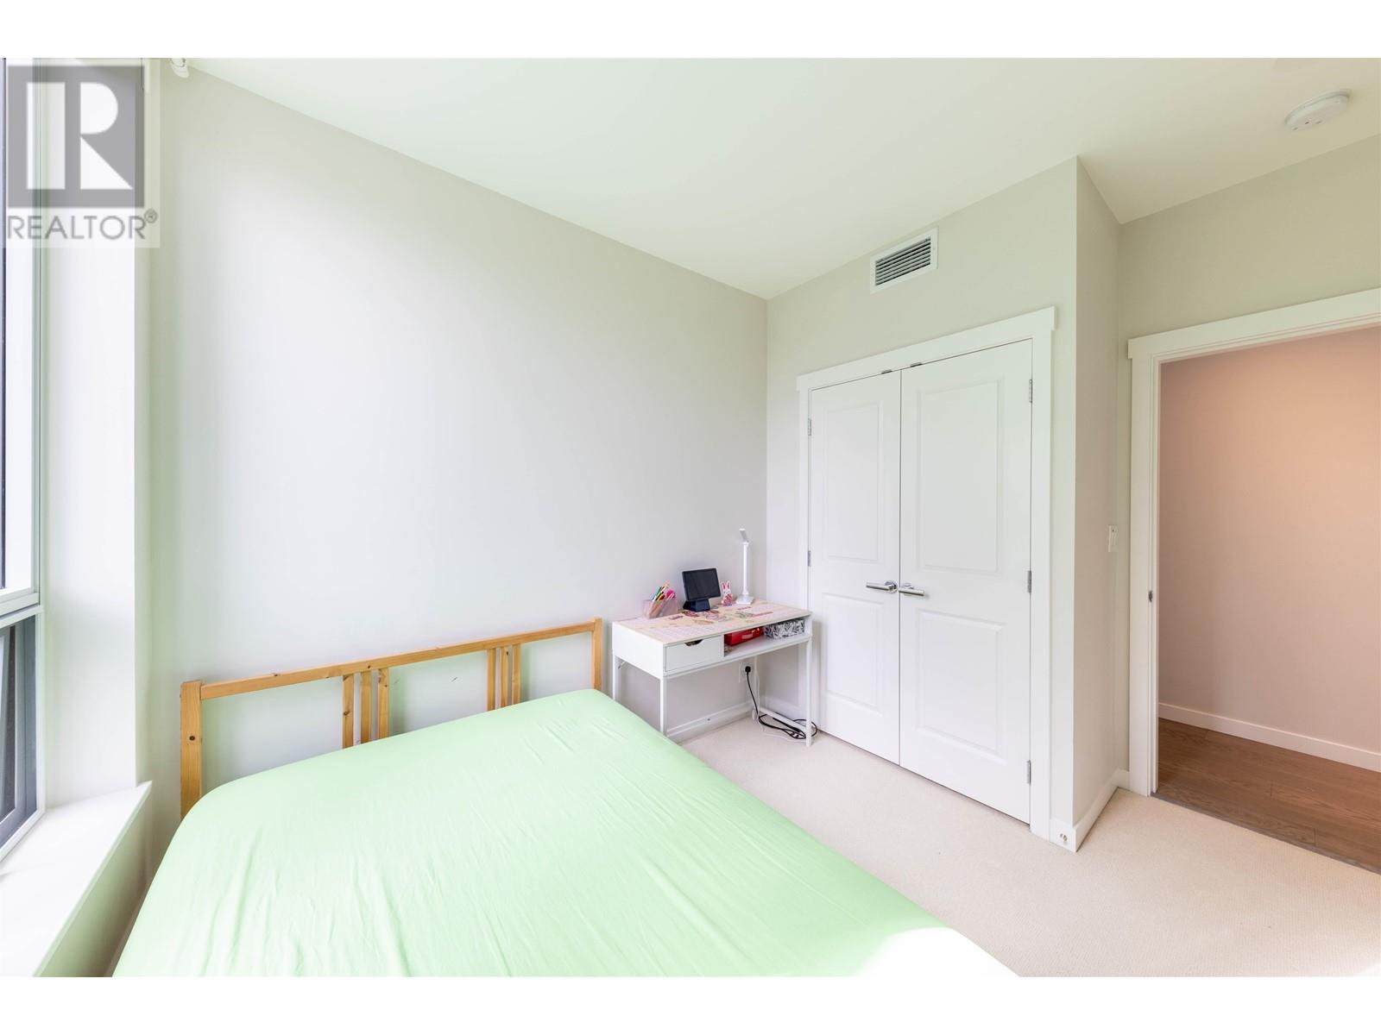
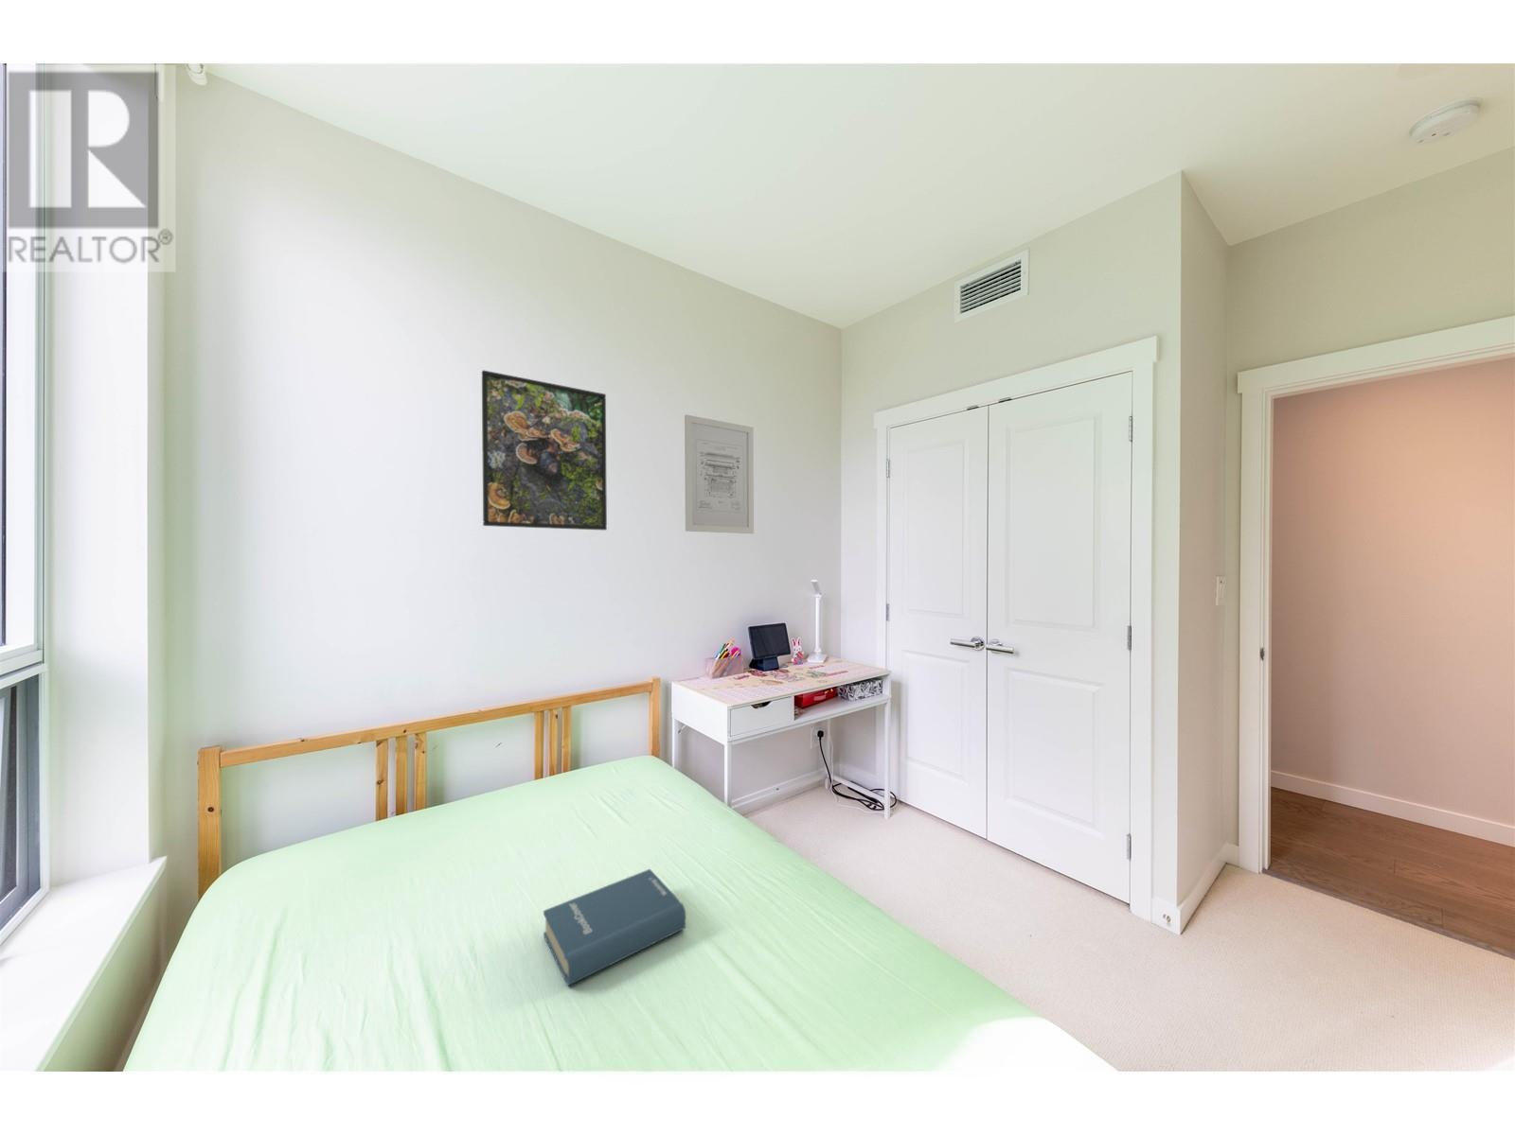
+ hardback book (614, 922)
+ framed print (549, 455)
+ wall art (721, 477)
